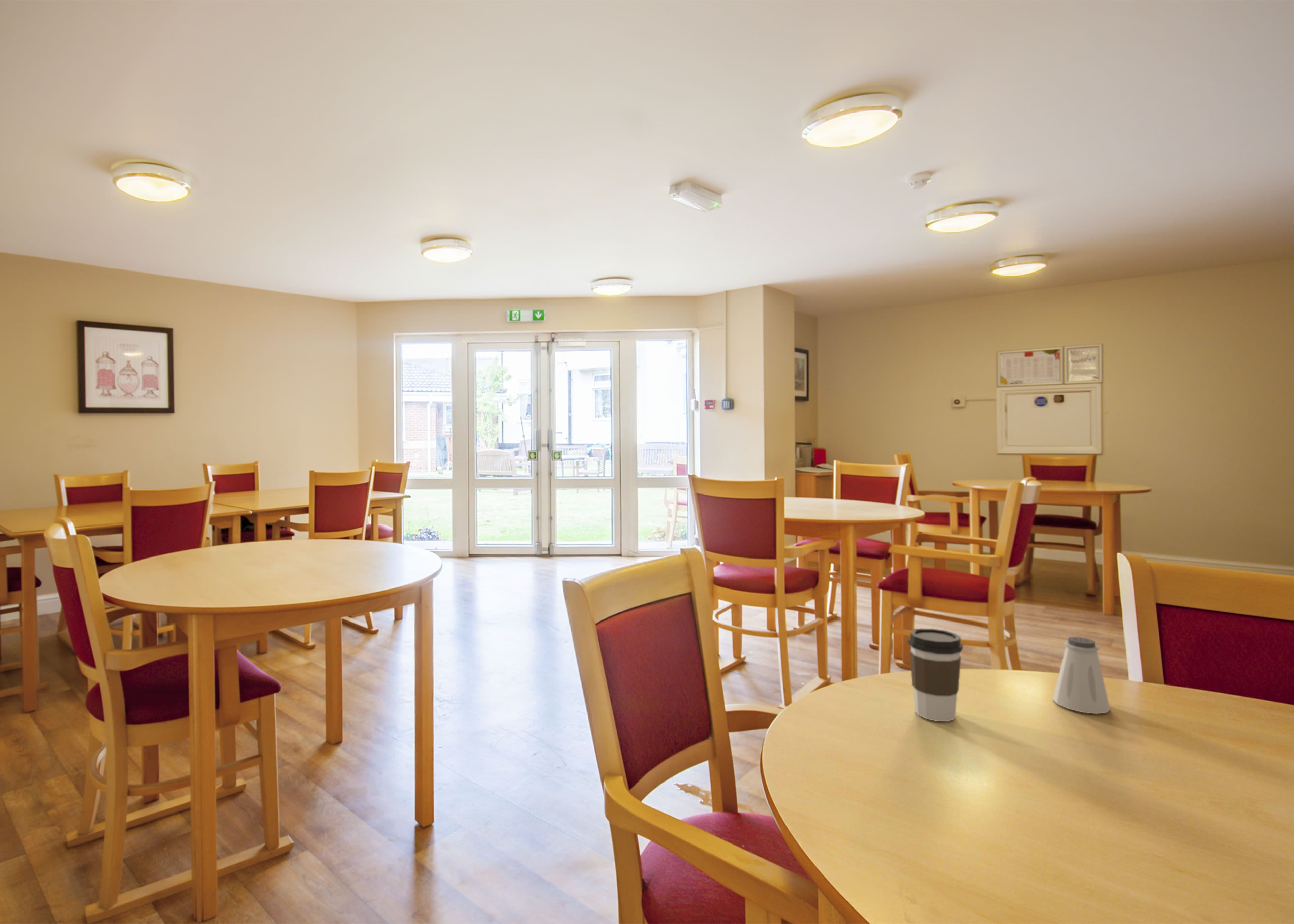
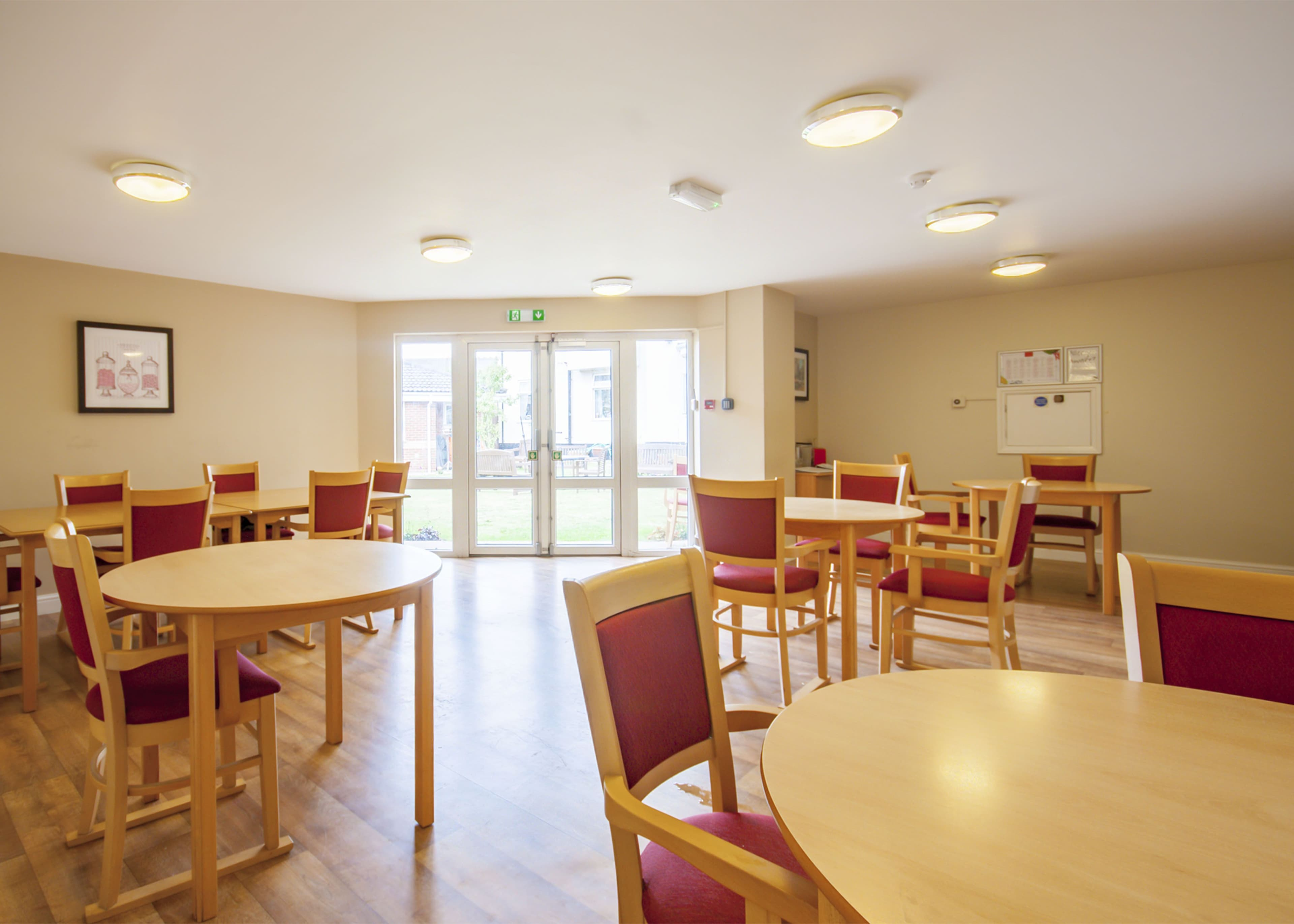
- saltshaker (1081, 672)
- coffee cup (935, 674)
